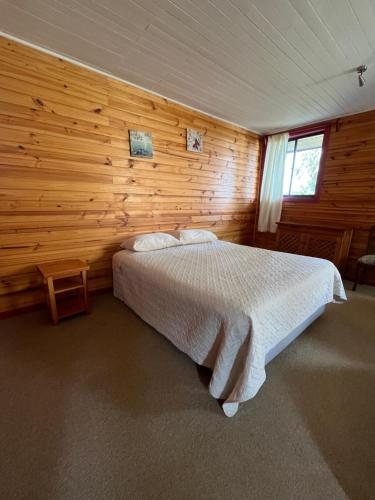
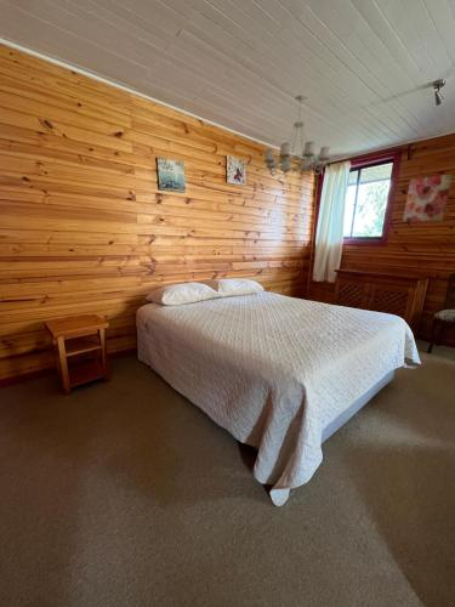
+ wall art (426, 199)
+ chandelier (295, 136)
